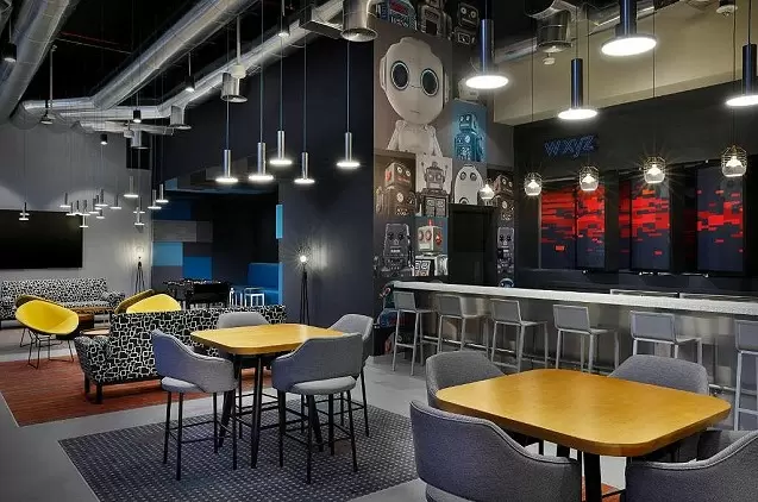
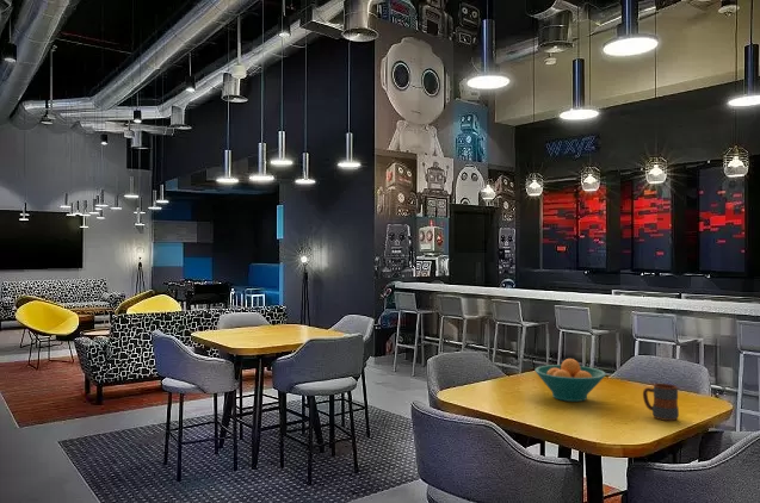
+ fruit bowl (569, 378)
+ mug (660, 400)
